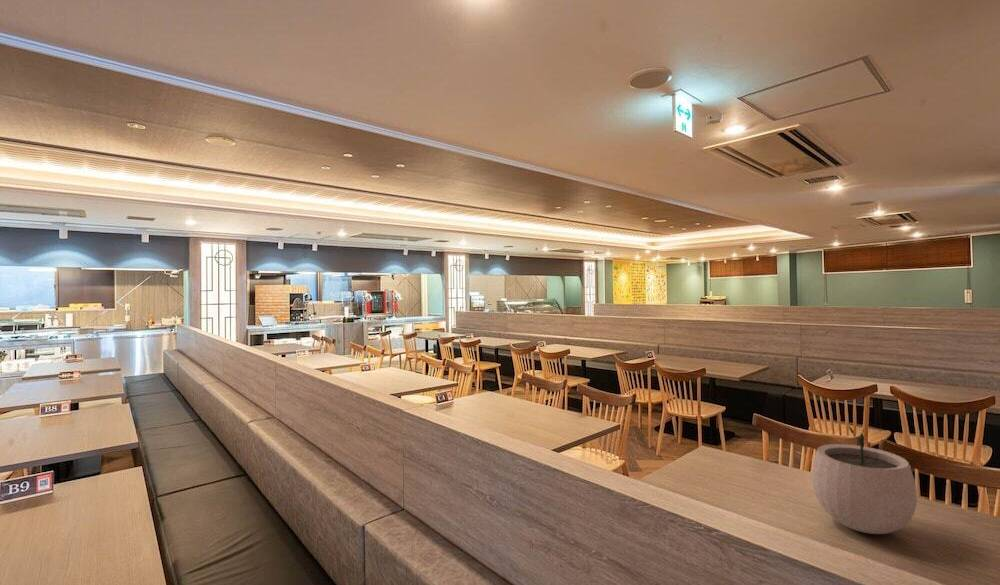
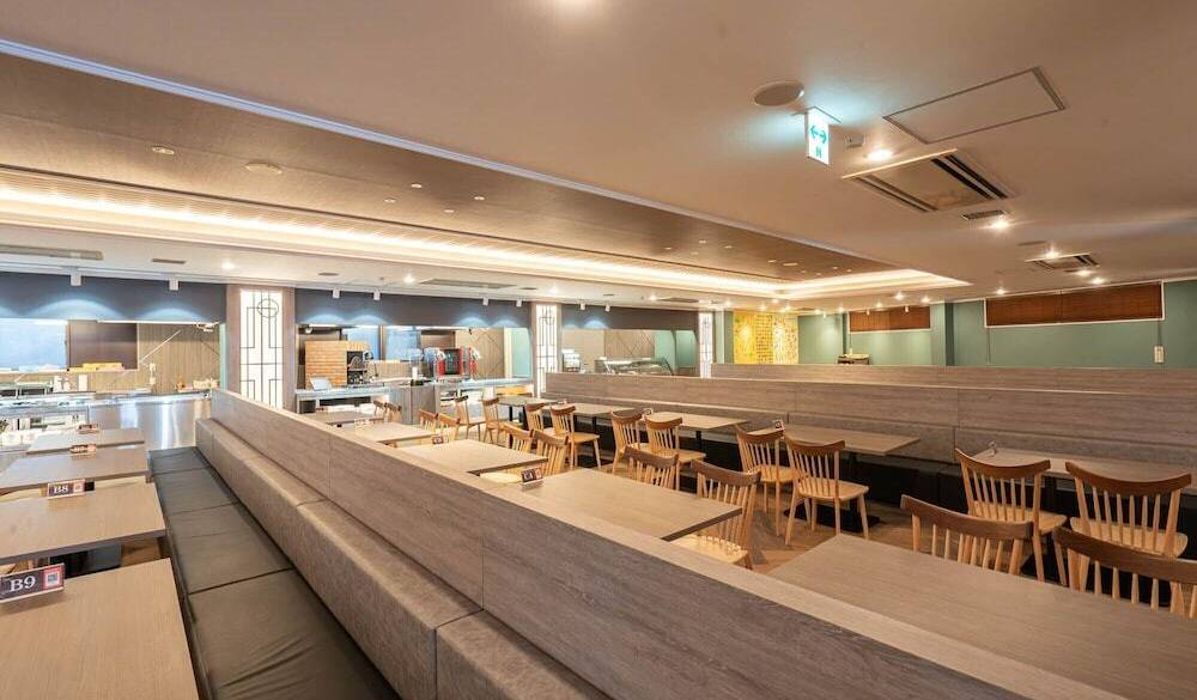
- plant pot (861, 475)
